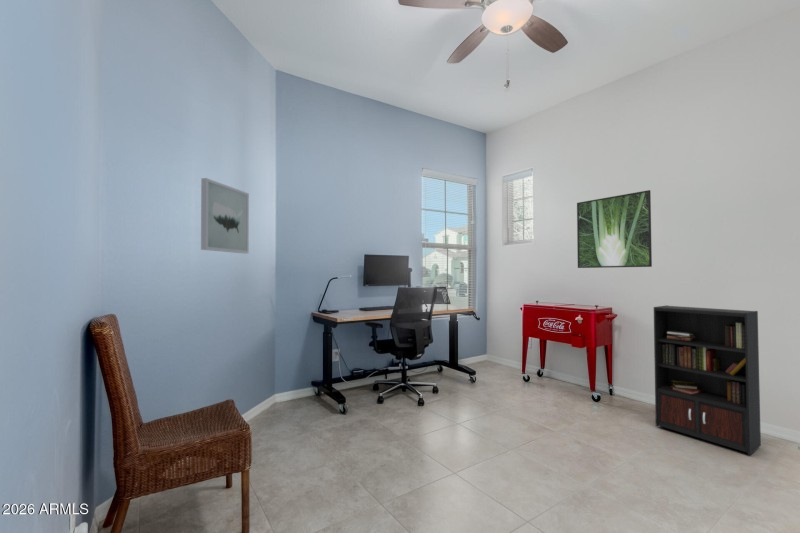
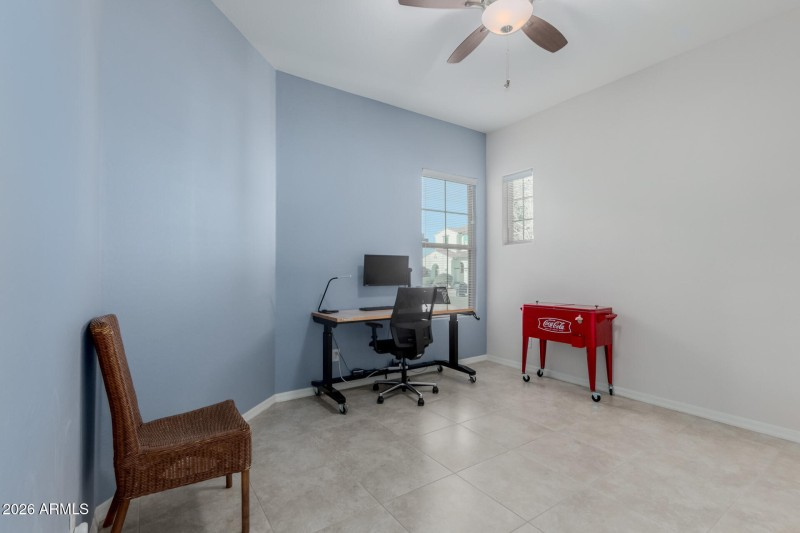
- bookcase (722, 373)
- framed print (611, 232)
- wall art (226, 219)
